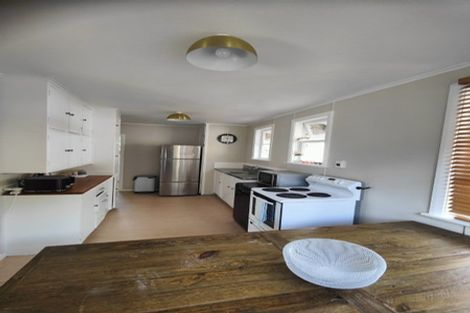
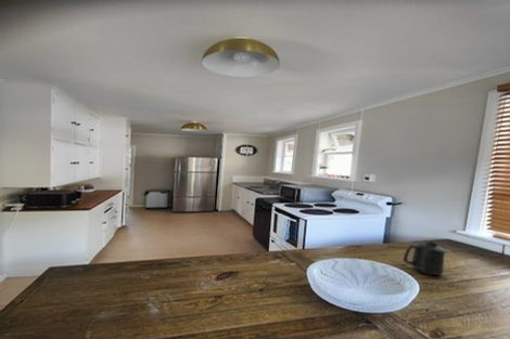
+ mug (425, 257)
